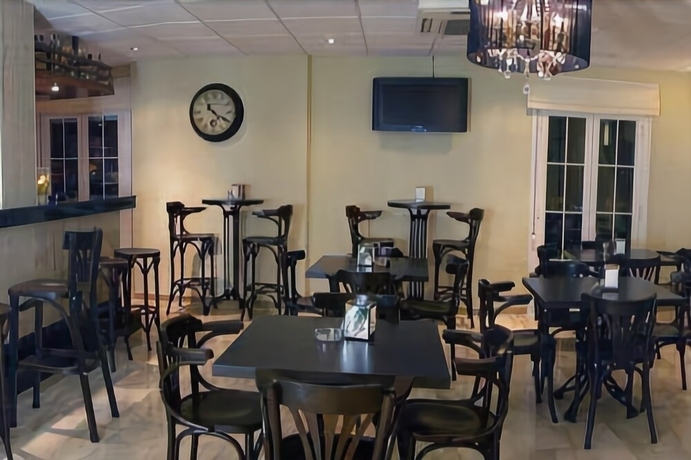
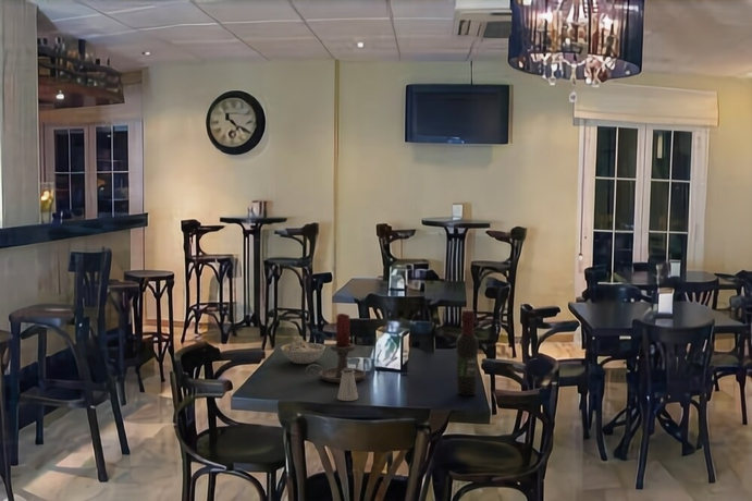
+ candle holder (335, 346)
+ bowl (303, 352)
+ wine bottle (467, 352)
+ saltshaker (347, 383)
